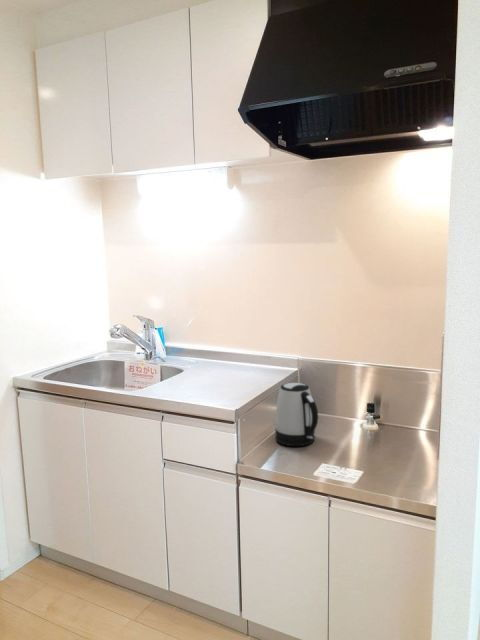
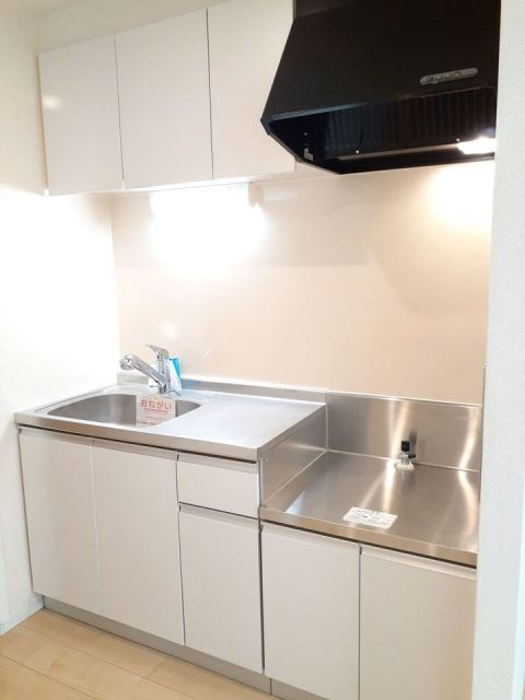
- kettle (298, 413)
